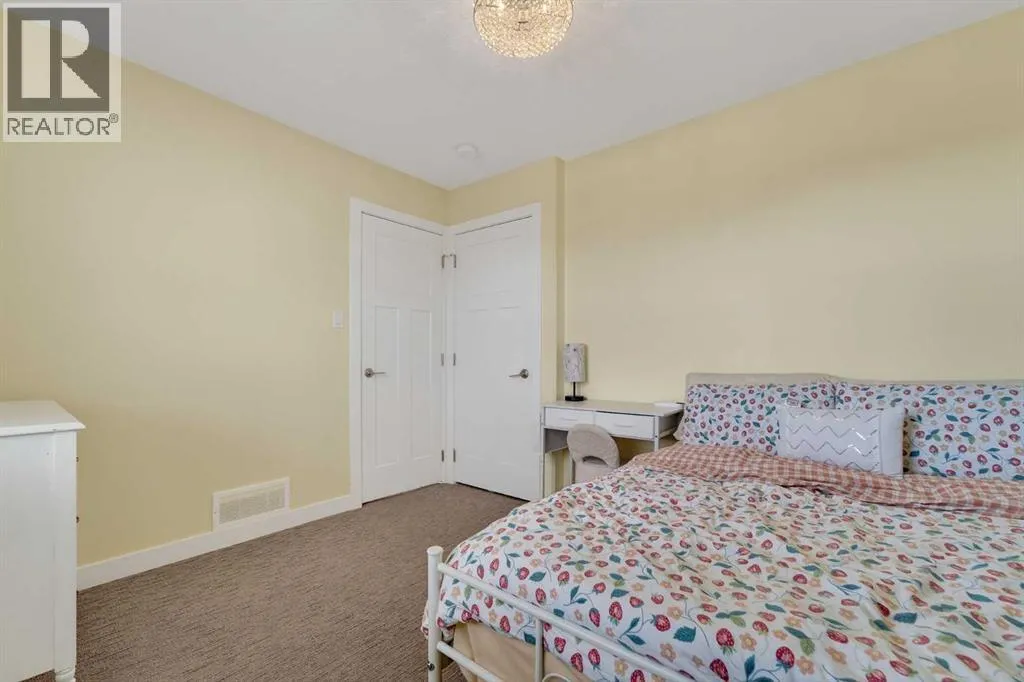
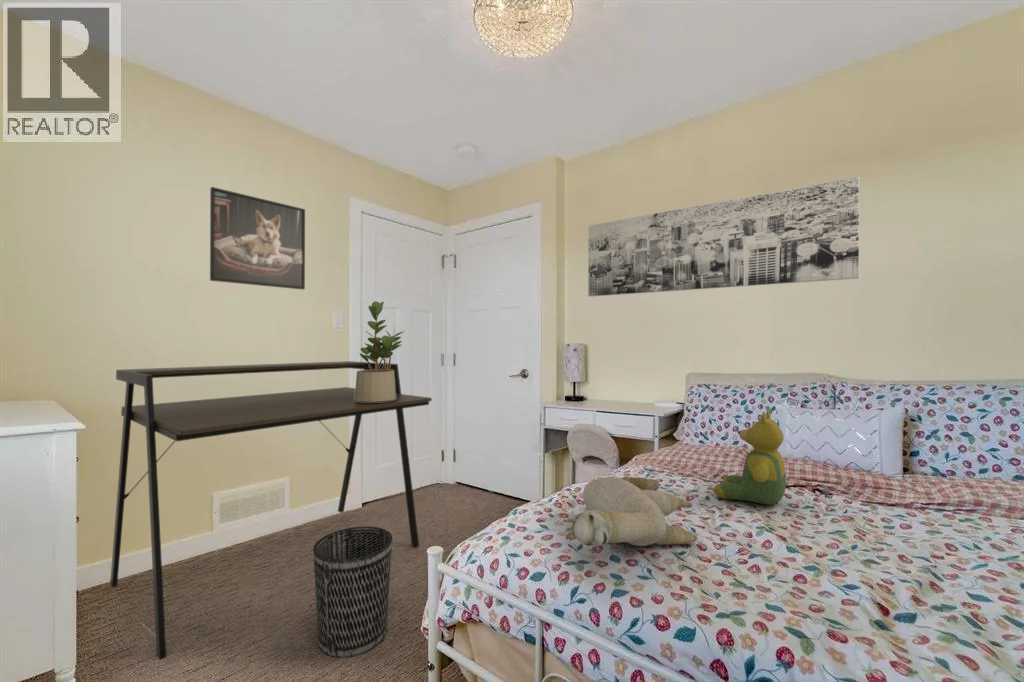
+ wall art (700, 247)
+ wastebasket (353, 588)
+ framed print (261, 242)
+ potted plant (380, 350)
+ desk (278, 426)
+ plush toy (621, 513)
+ teddy bear (750, 454)
